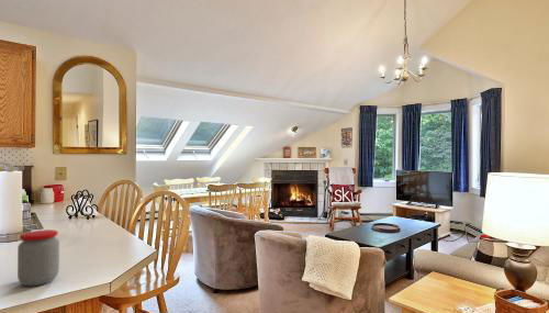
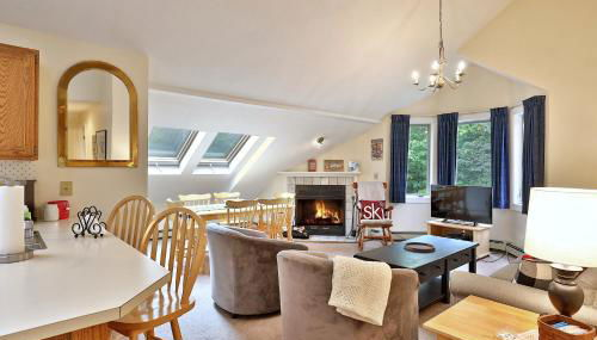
- jar (38, 256)
